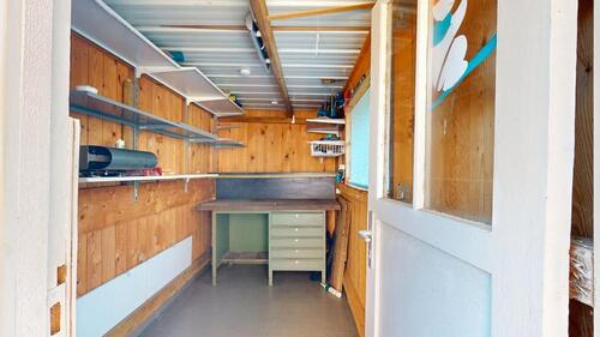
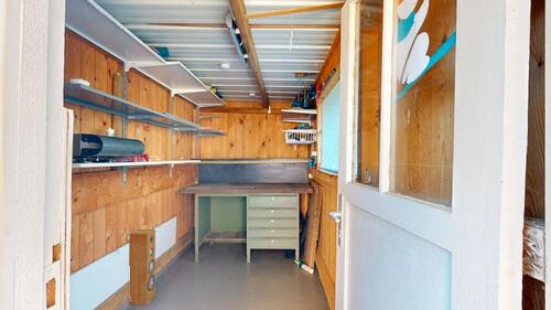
+ speaker (142, 266)
